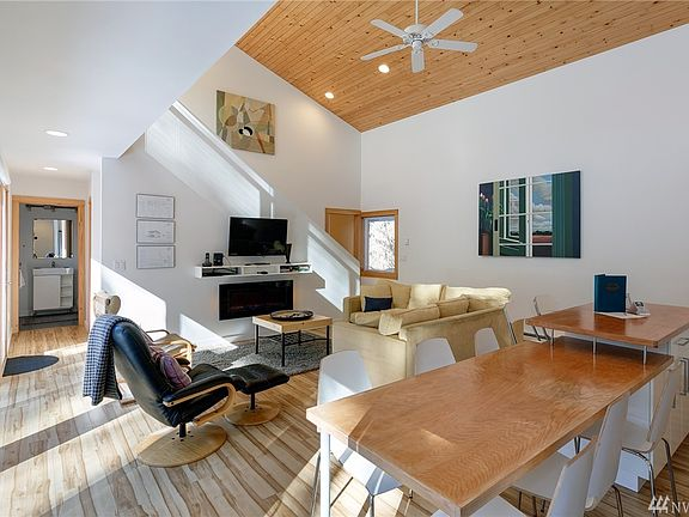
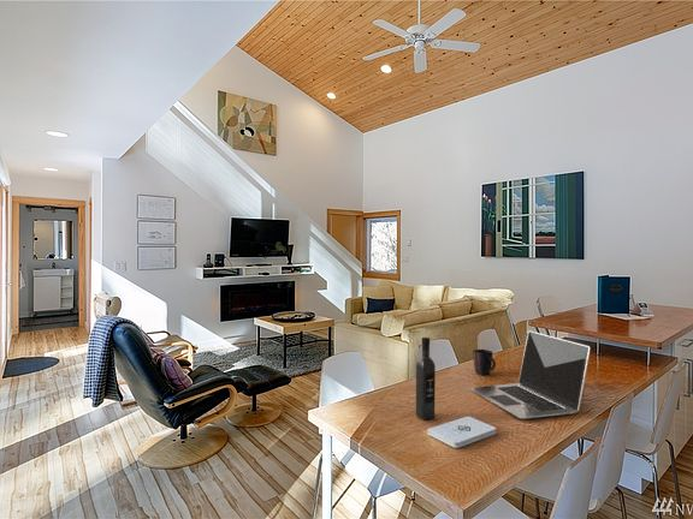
+ notepad (462, 430)
+ wine bottle (425, 377)
+ laptop (525, 369)
+ mug (485, 363)
